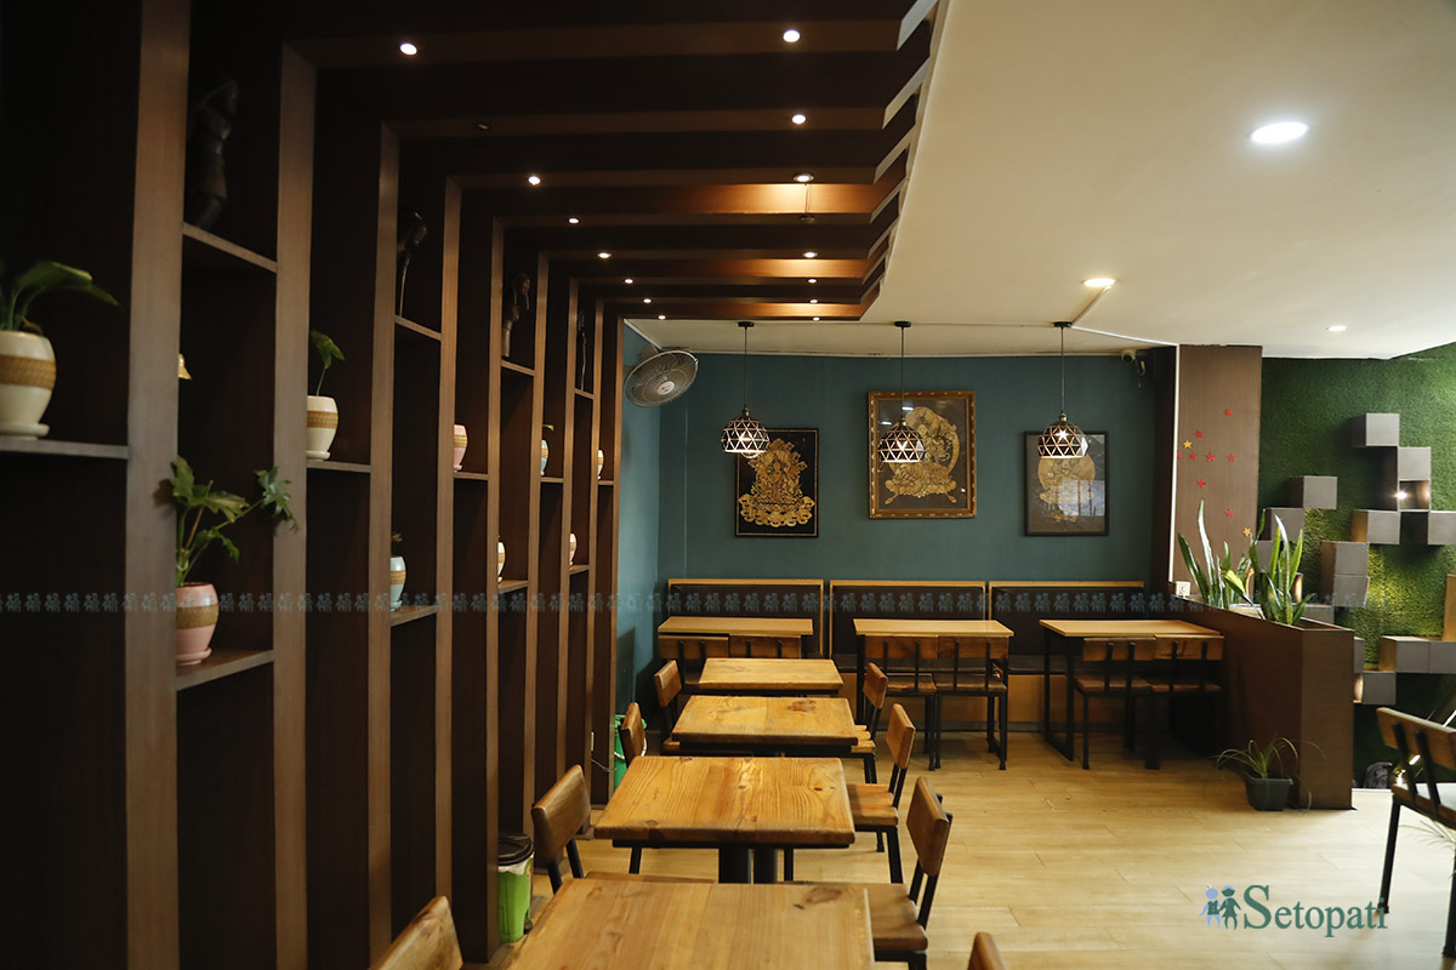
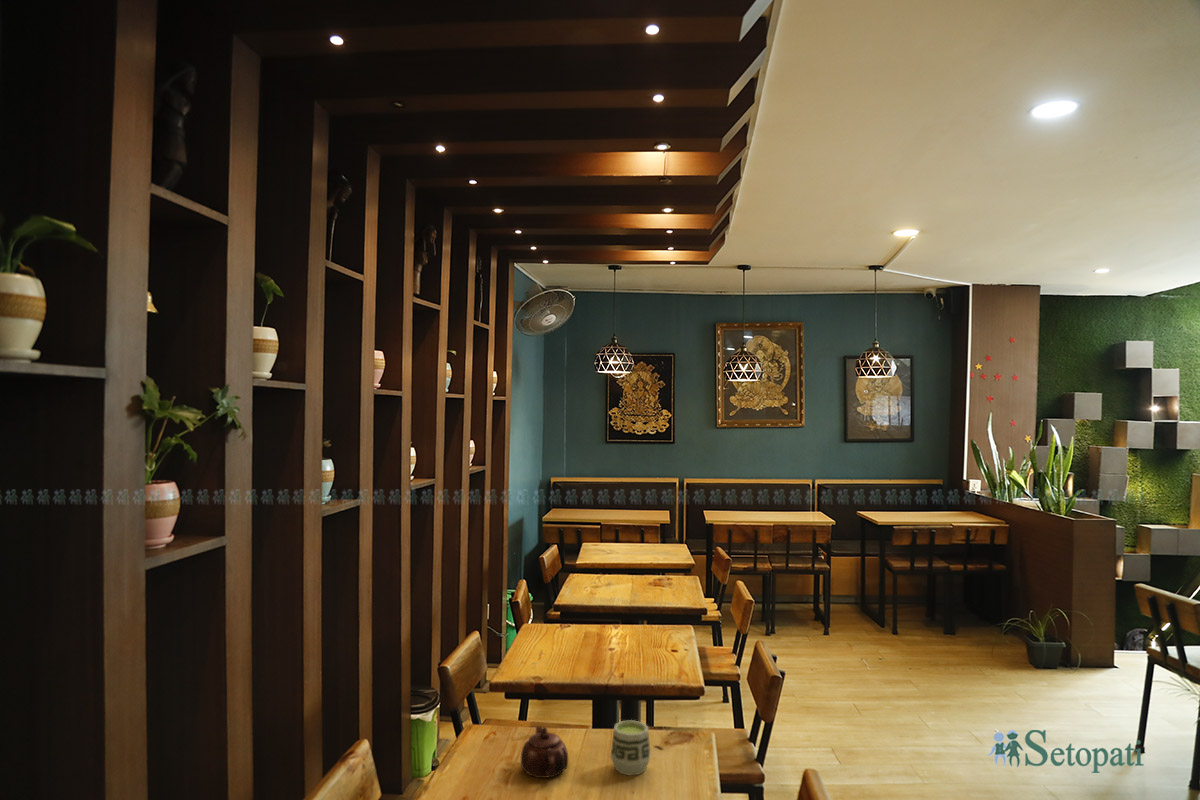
+ cup (630, 747)
+ teapot (544, 749)
